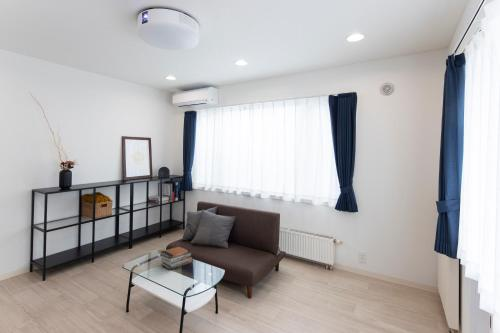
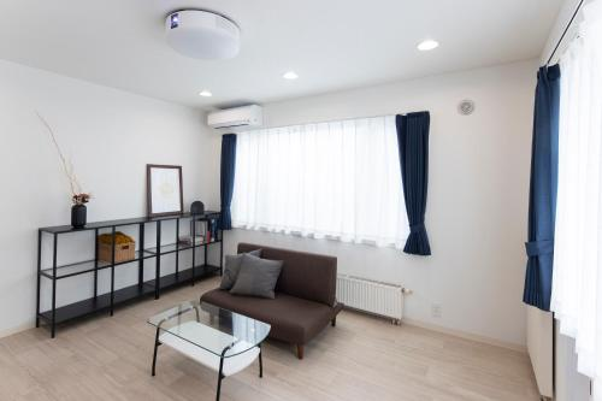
- book stack (176, 257)
